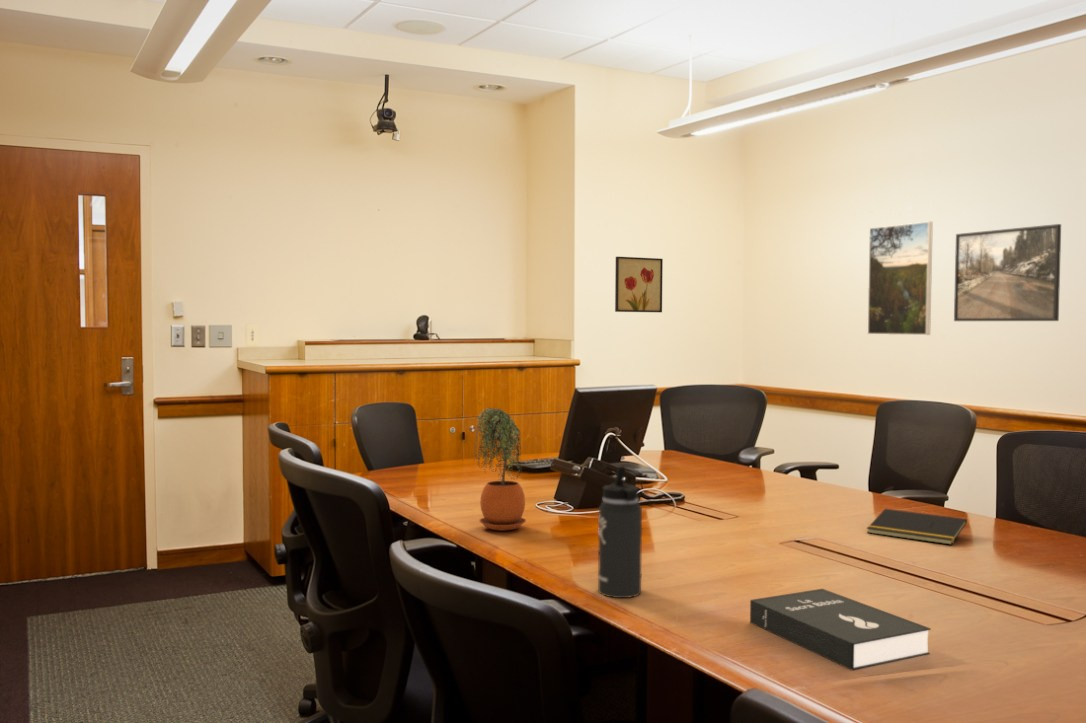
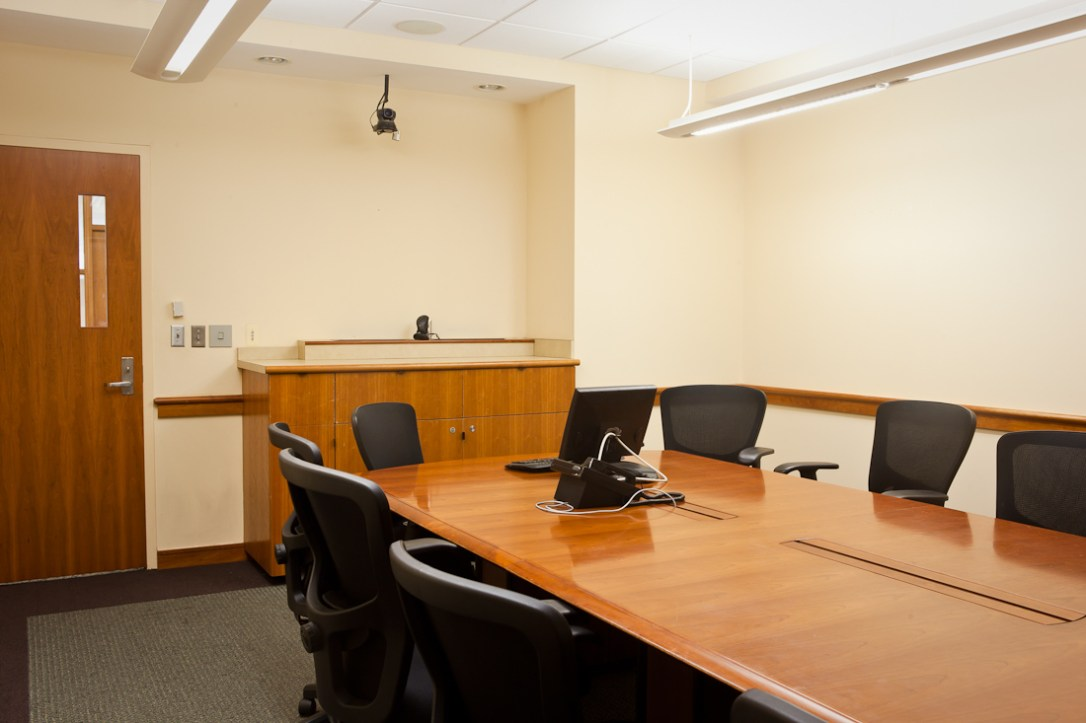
- booklet (835, 625)
- thermos bottle (622, 530)
- notepad (916, 525)
- potted plant (498, 468)
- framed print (1004, 275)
- wall art (638, 284)
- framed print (898, 280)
